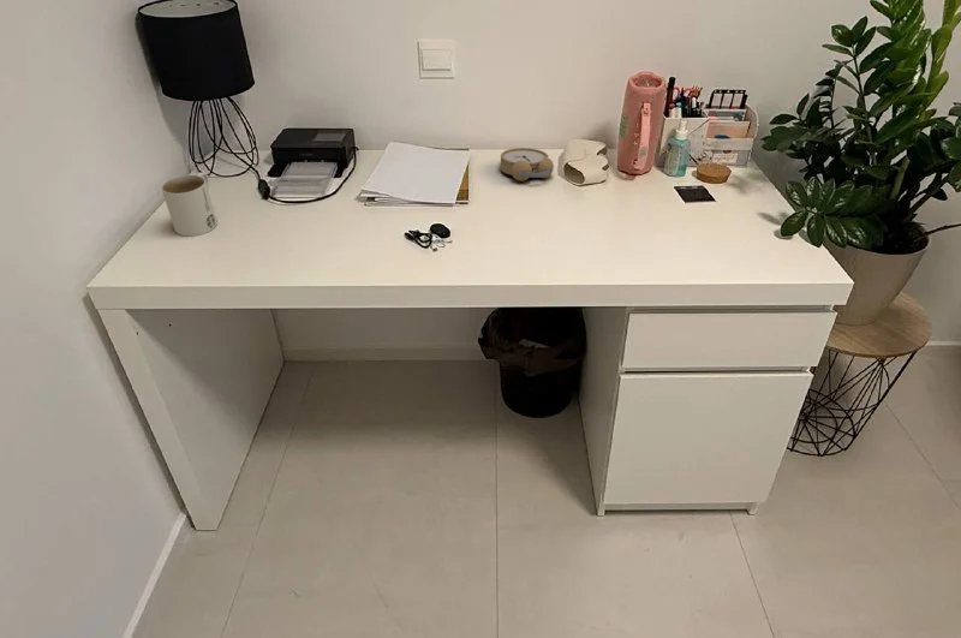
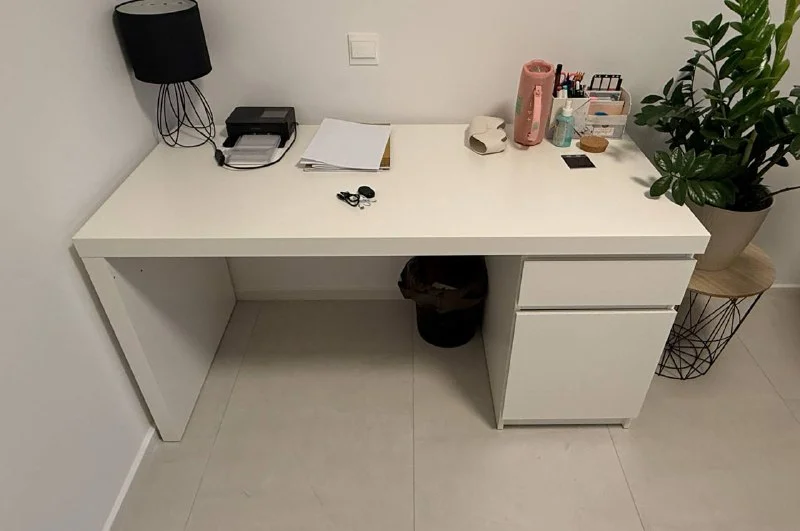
- alarm clock (526, 162)
- mug (195, 201)
